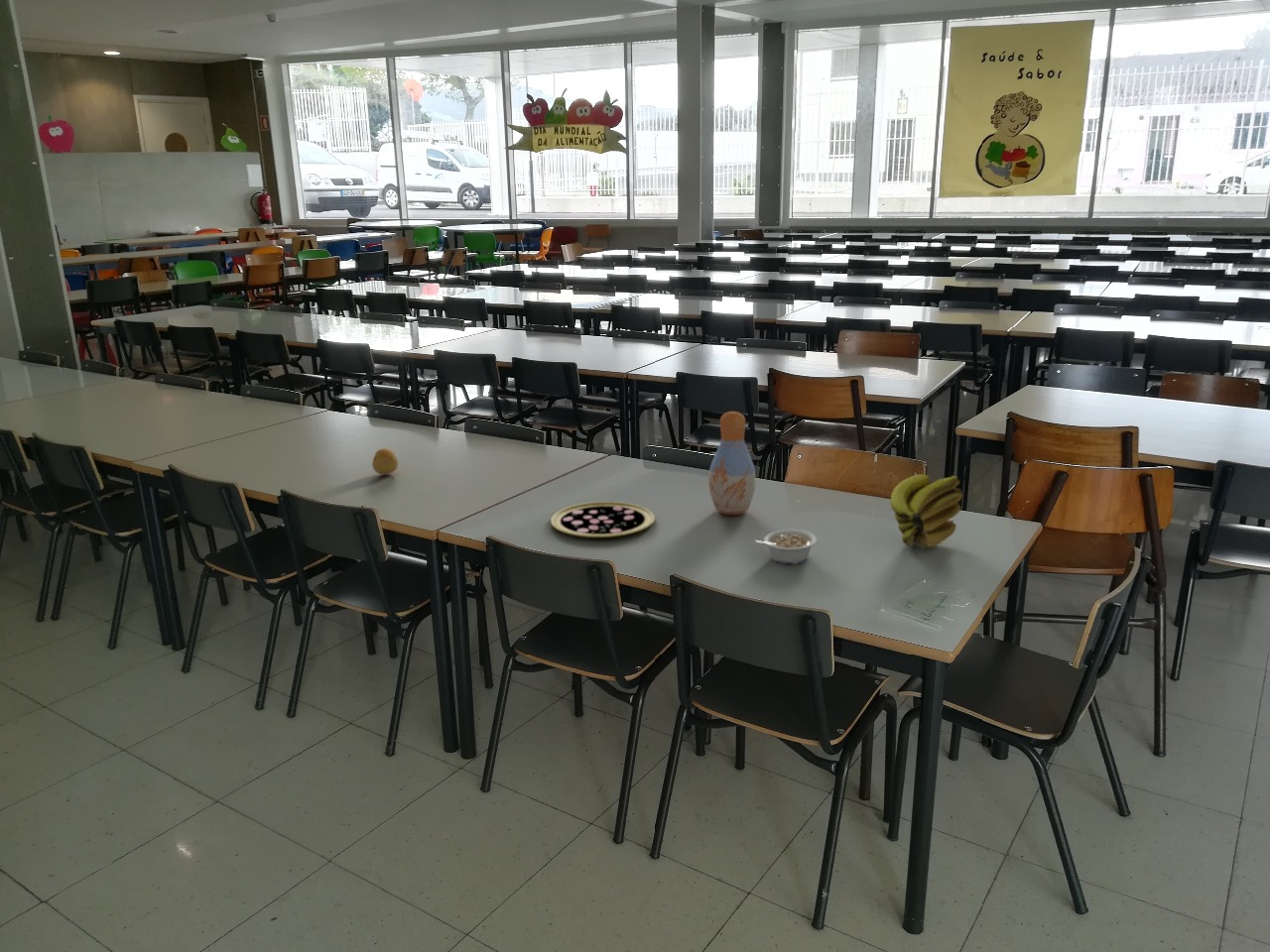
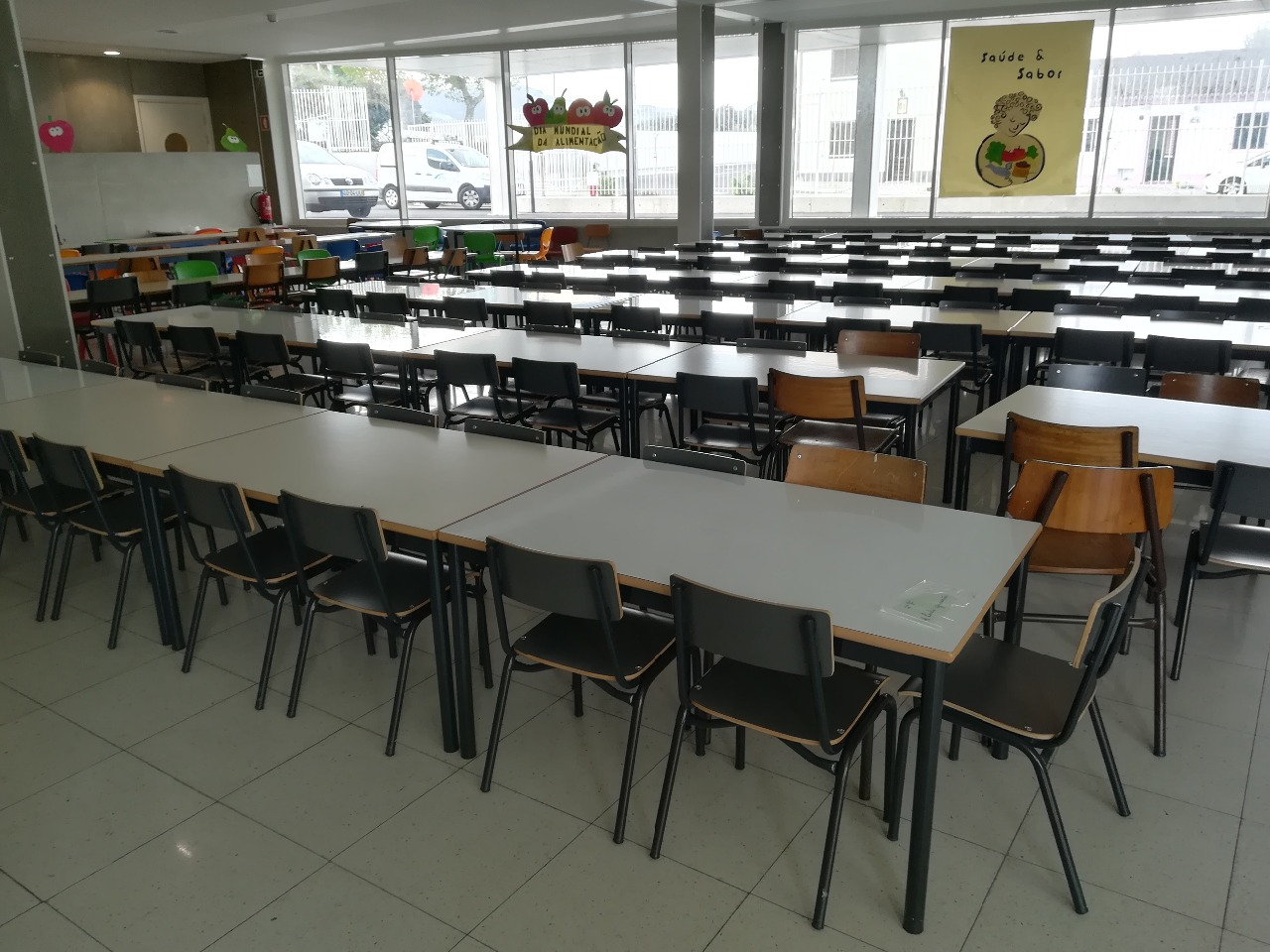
- vase (732, 462)
- banana (926, 512)
- pizza (602, 520)
- fruit (385, 461)
- legume (788, 546)
